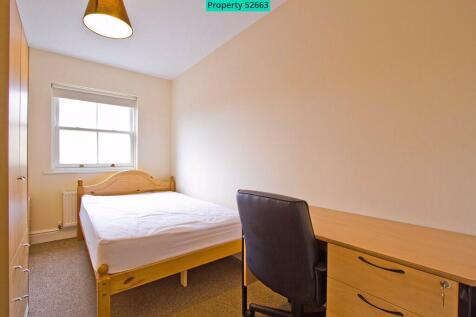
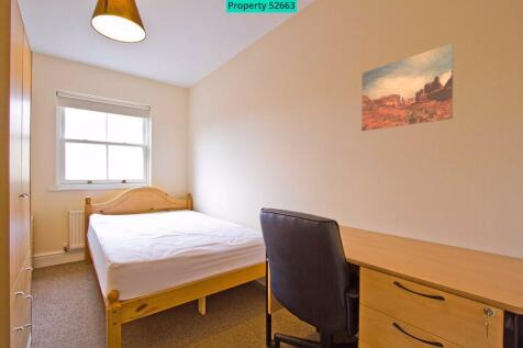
+ wall art (401, 92)
